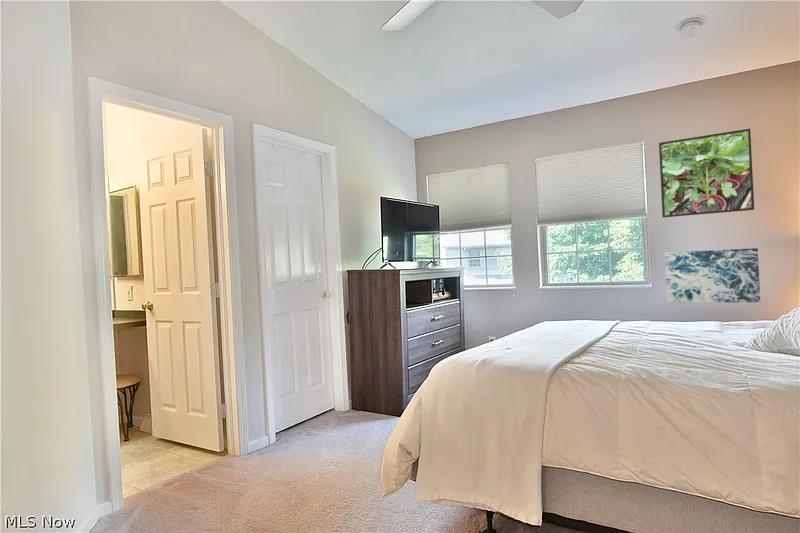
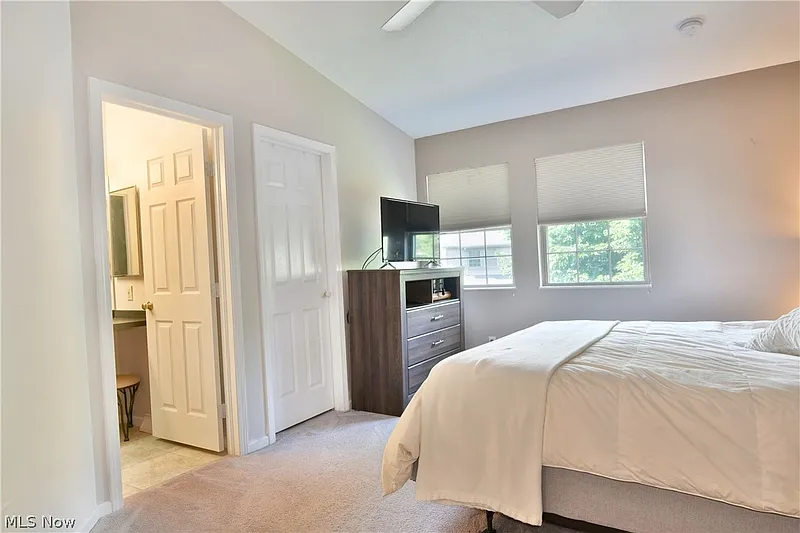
- wall art (710, 276)
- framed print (704, 175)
